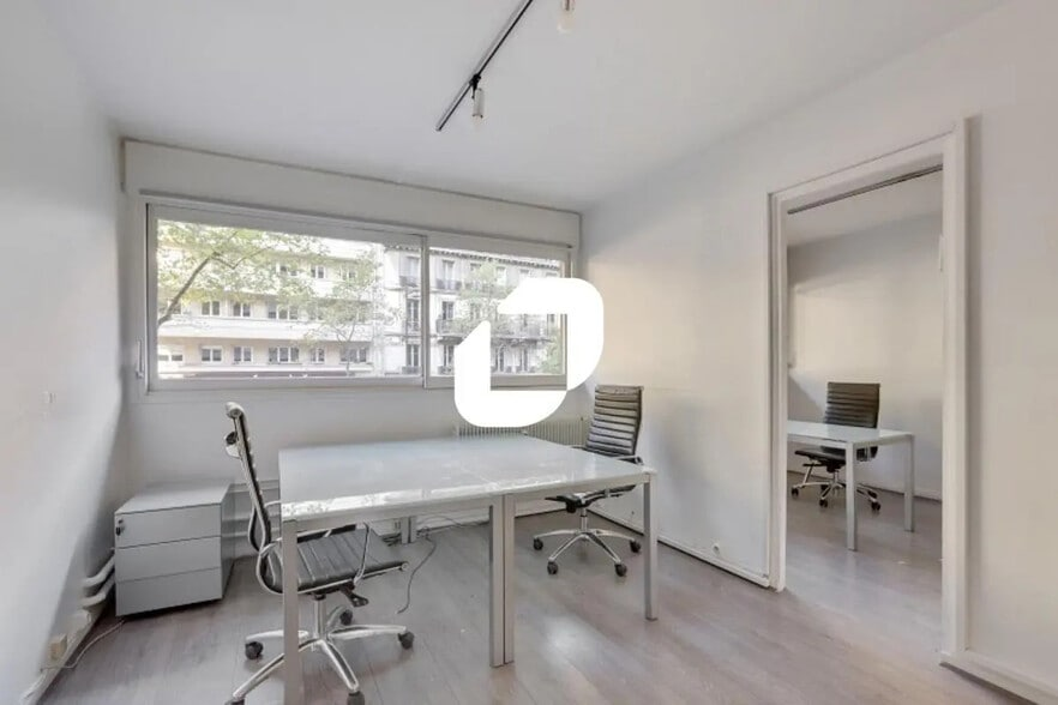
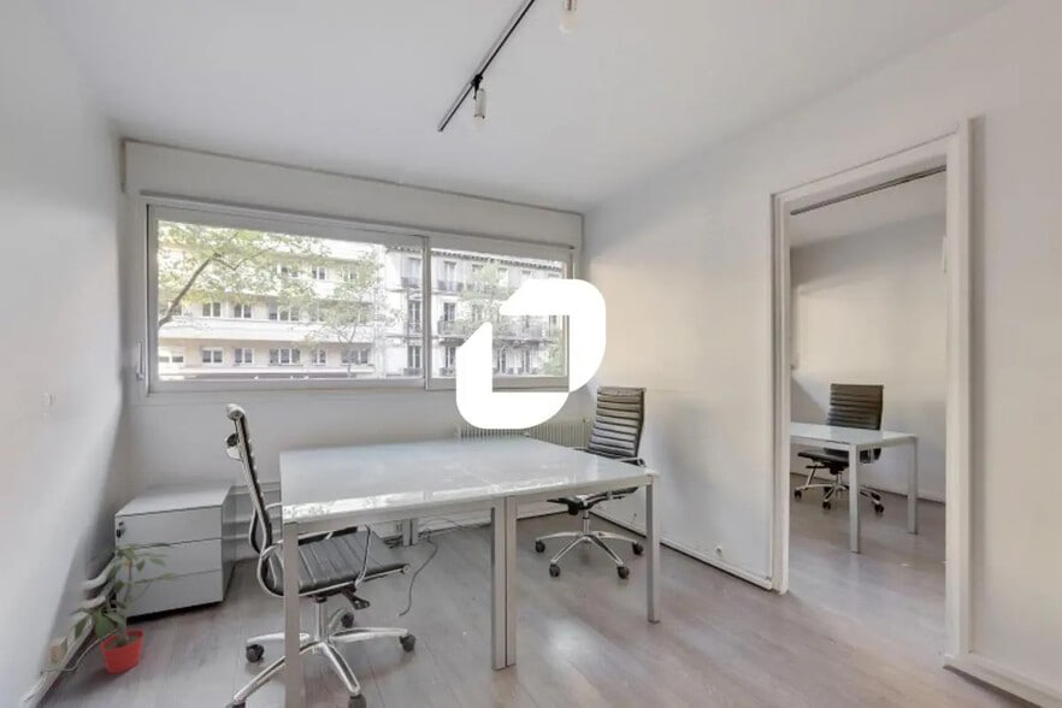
+ potted plant (130, 604)
